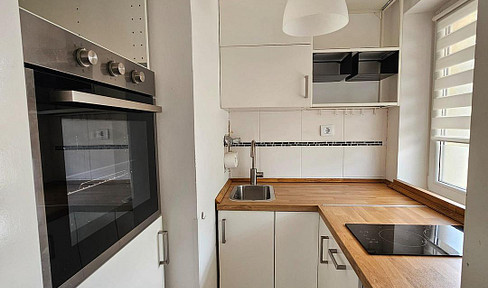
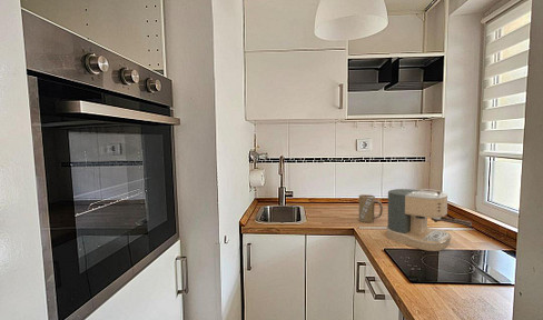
+ coffee maker (425, 216)
+ mug (369, 208)
